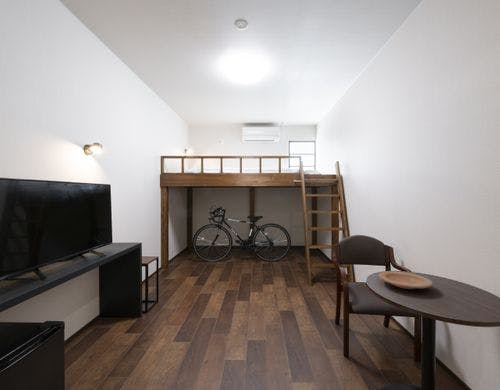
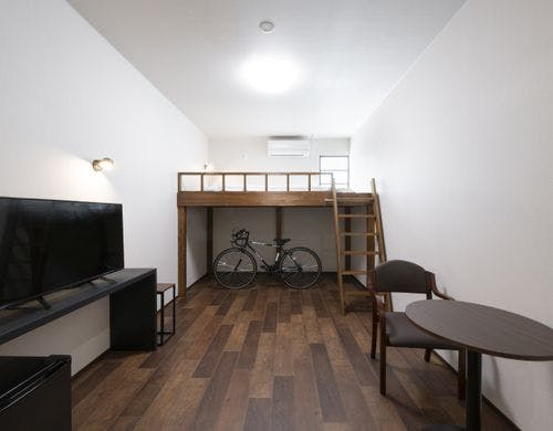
- plate (404, 281)
